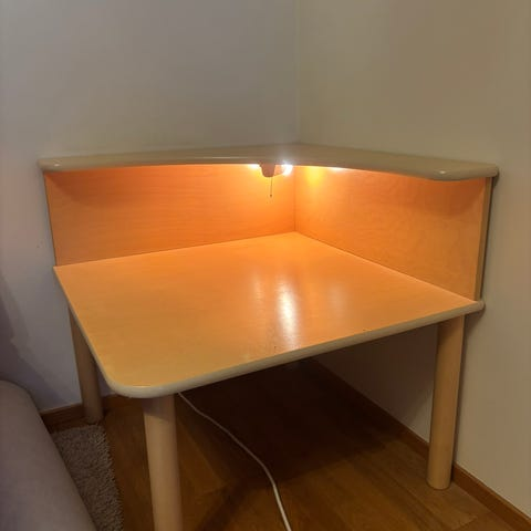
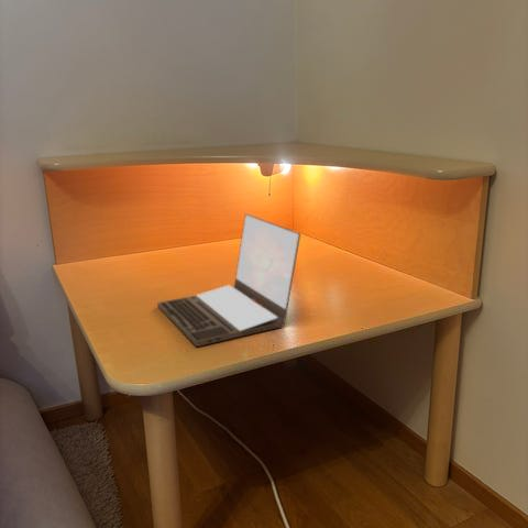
+ laptop (235, 275)
